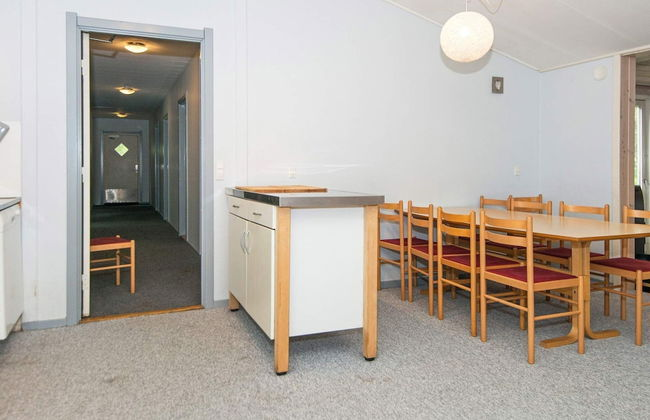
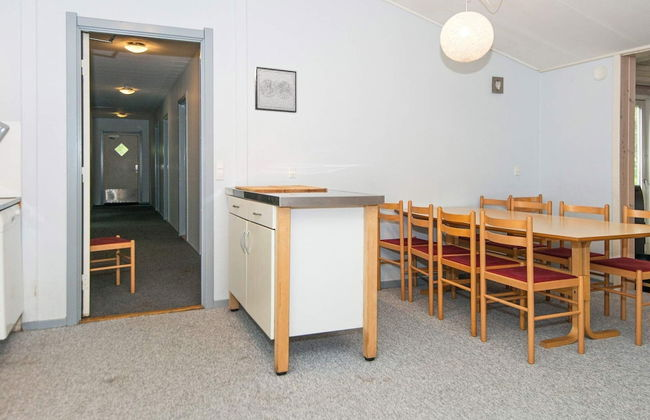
+ wall art (276, 90)
